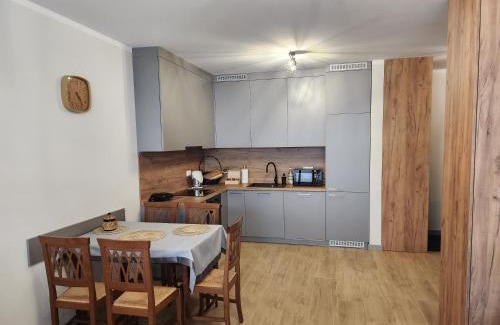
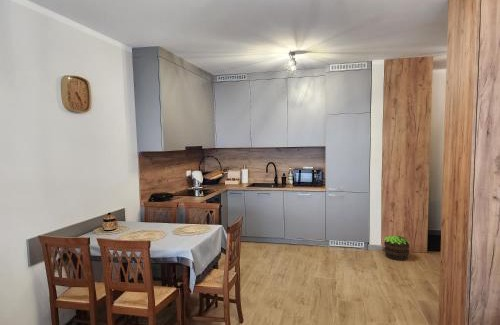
+ potted plant (396, 246)
